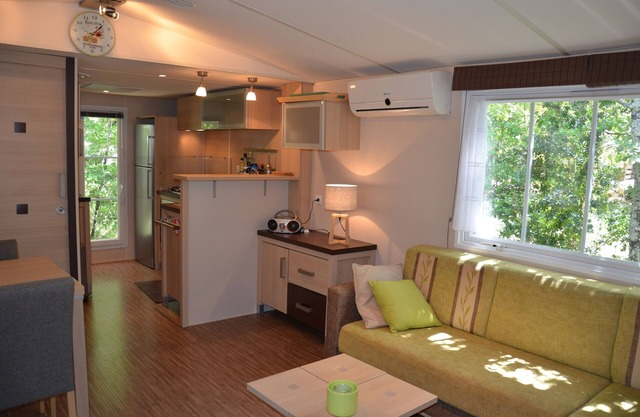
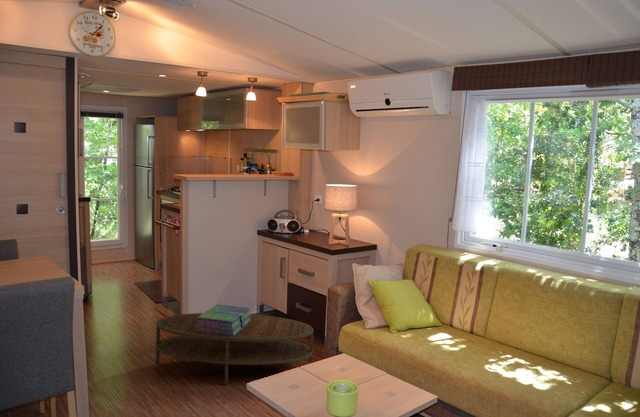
+ stack of books (224, 318)
+ coffee table (234, 346)
